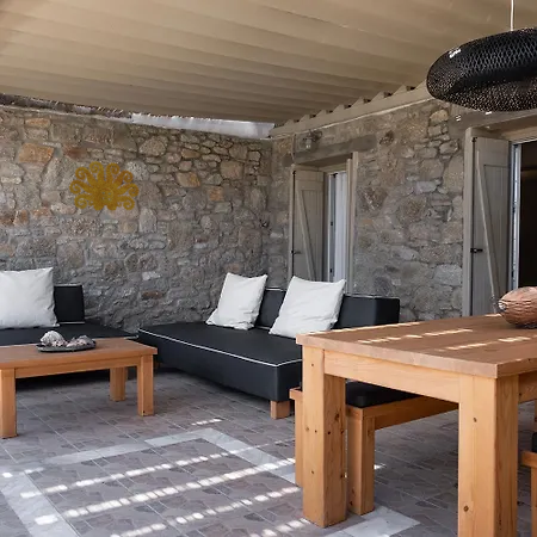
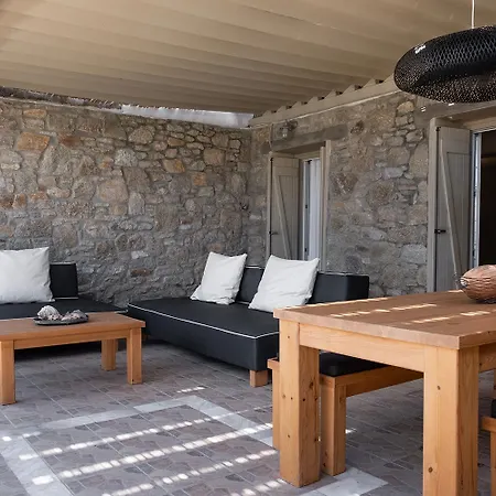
- wall decoration (105, 185)
